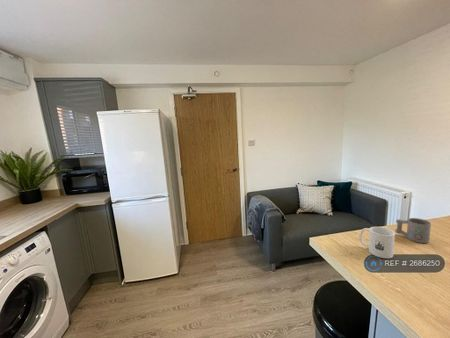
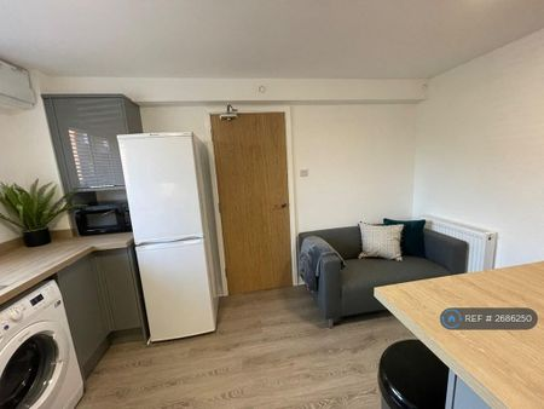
- mug (412, 229)
- mug (376, 240)
